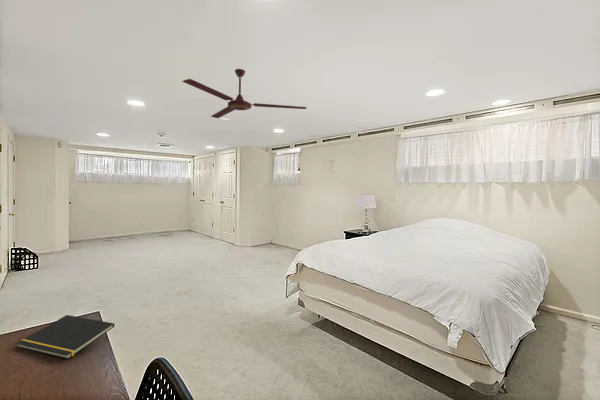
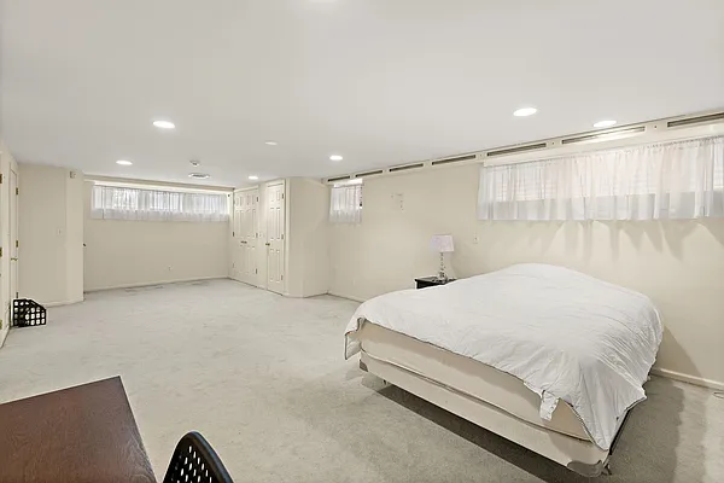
- notepad (67, 334)
- ceiling fan (242, 97)
